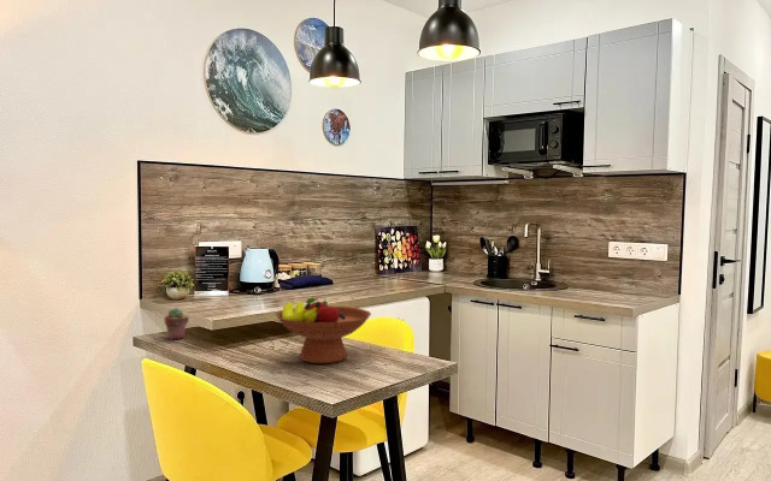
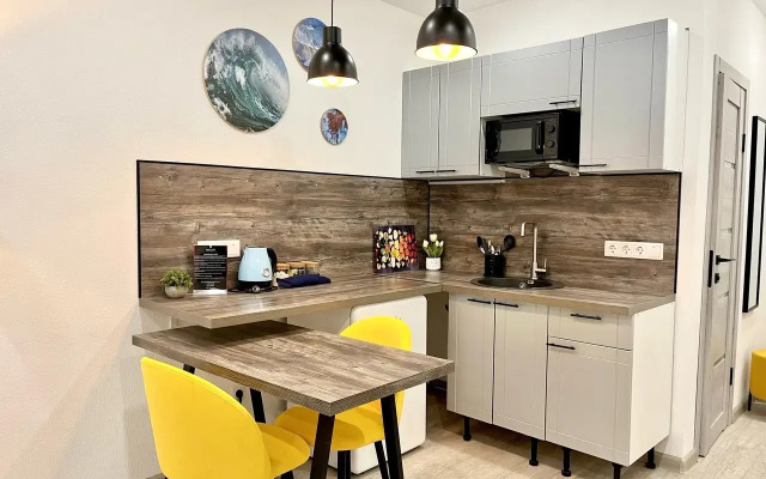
- potted succulent (176, 322)
- fruit bowl (323, 327)
